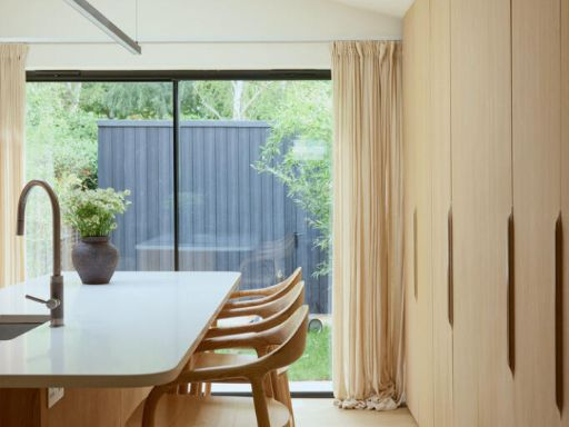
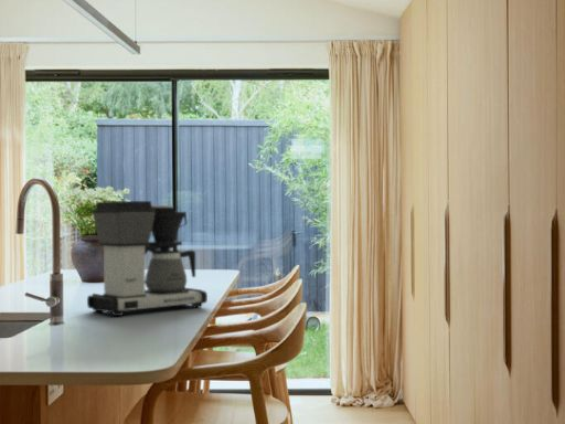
+ coffee maker (151, 256)
